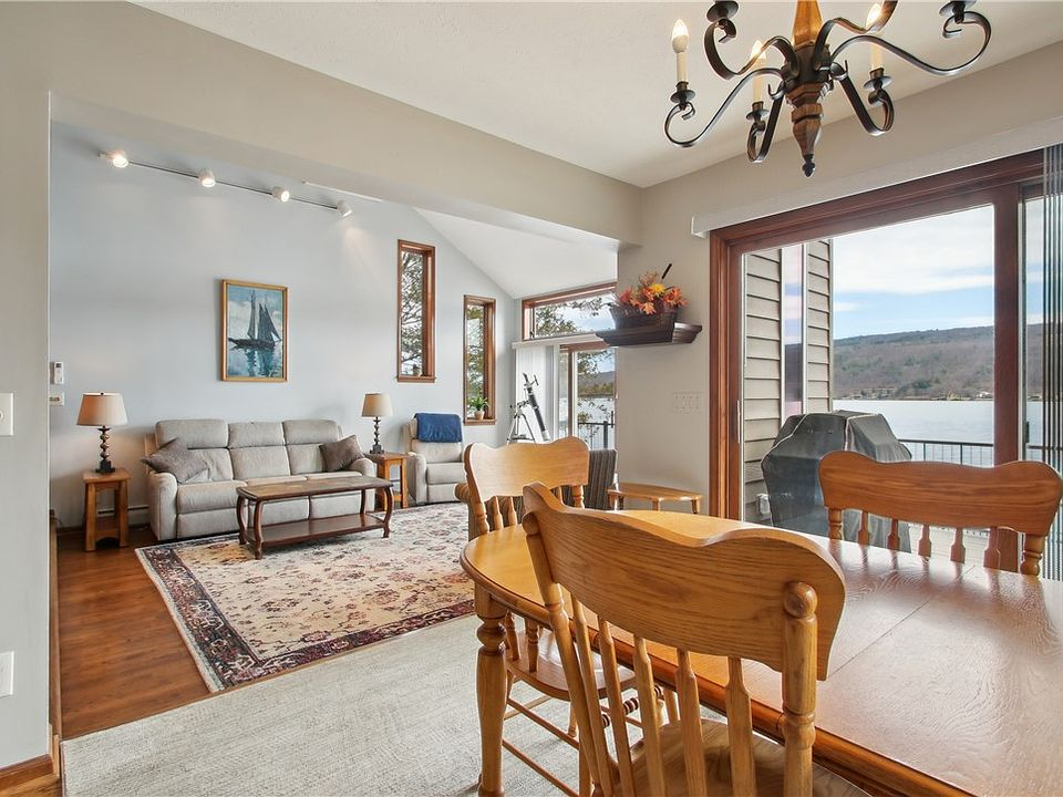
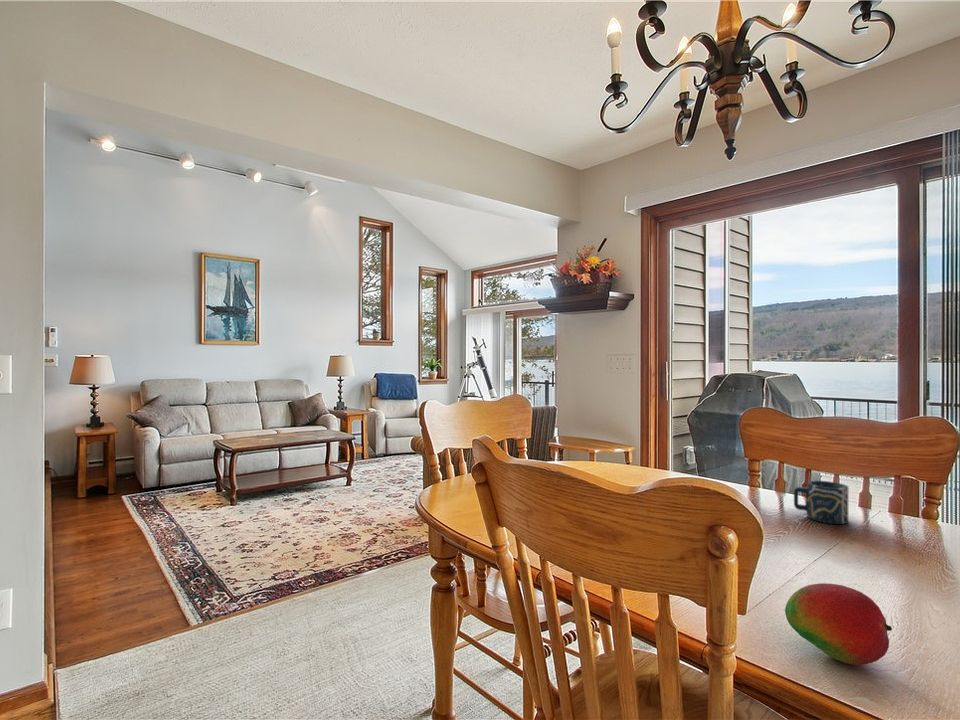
+ fruit (835, 620)
+ cup (820, 500)
